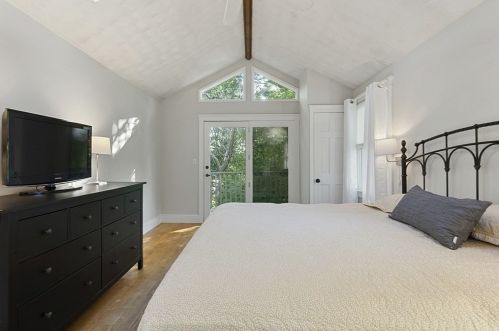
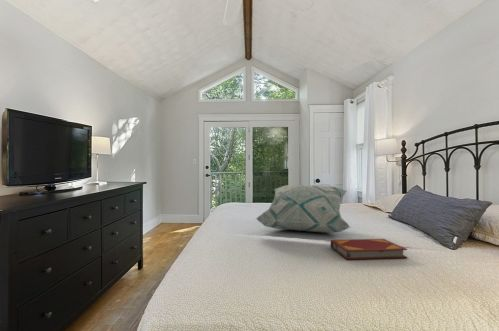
+ hardback book (366, 248)
+ decorative pillow (305, 206)
